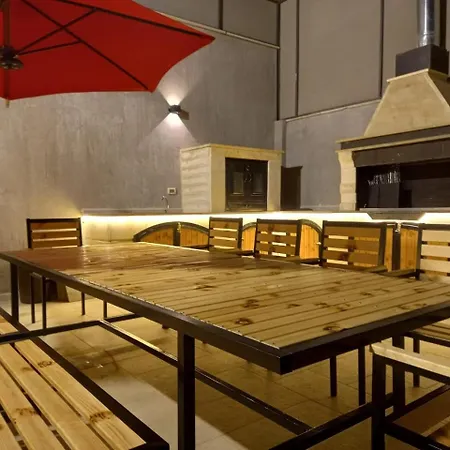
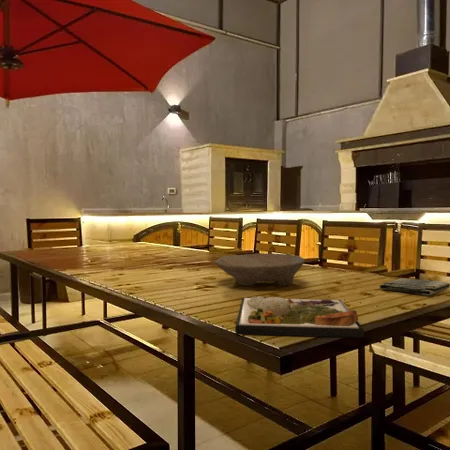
+ dish towel (414, 284)
+ bowl (259, 270)
+ dinner plate (294, 309)
